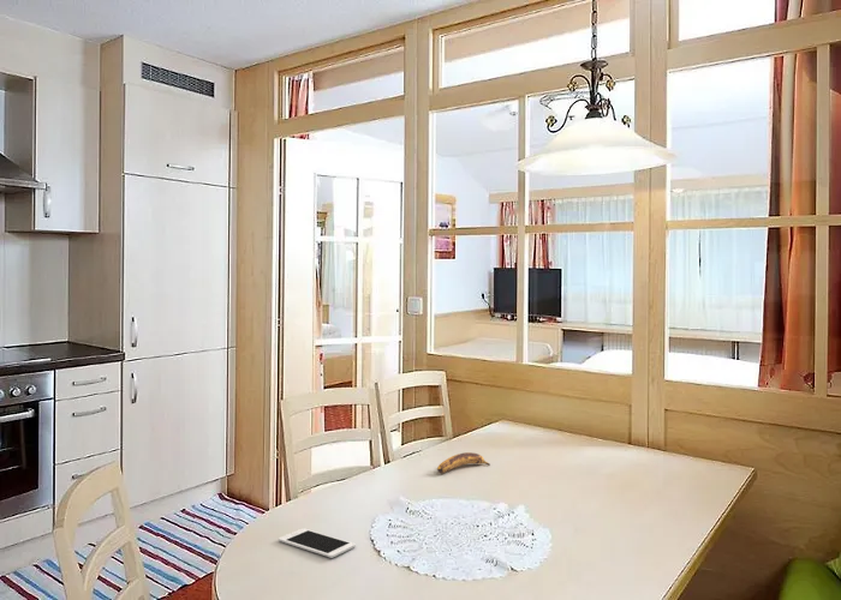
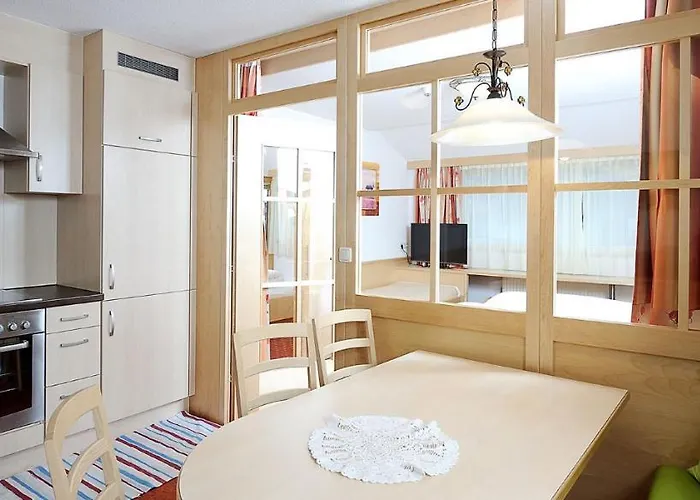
- cell phone (316, 542)
- banana (460, 461)
